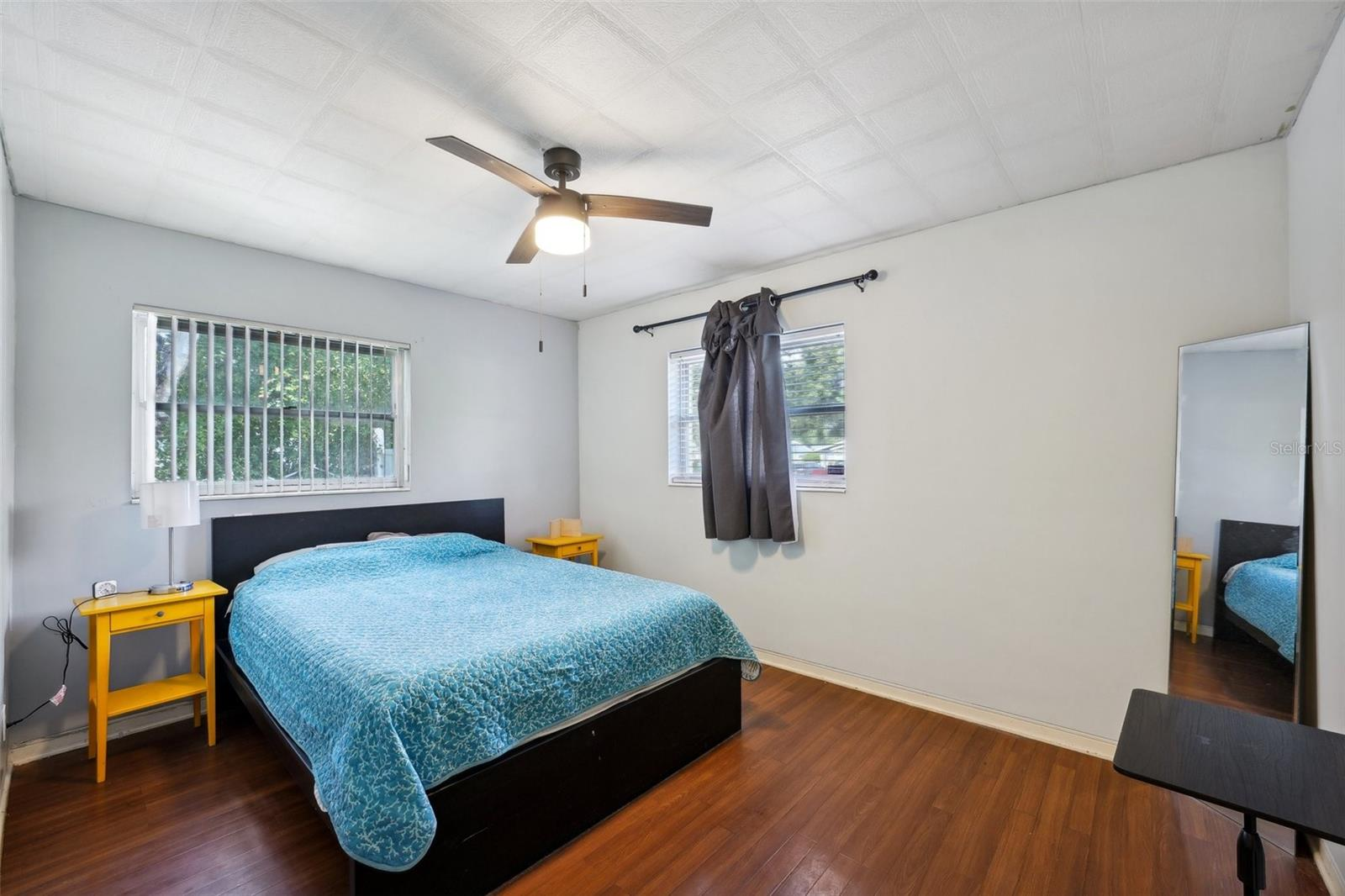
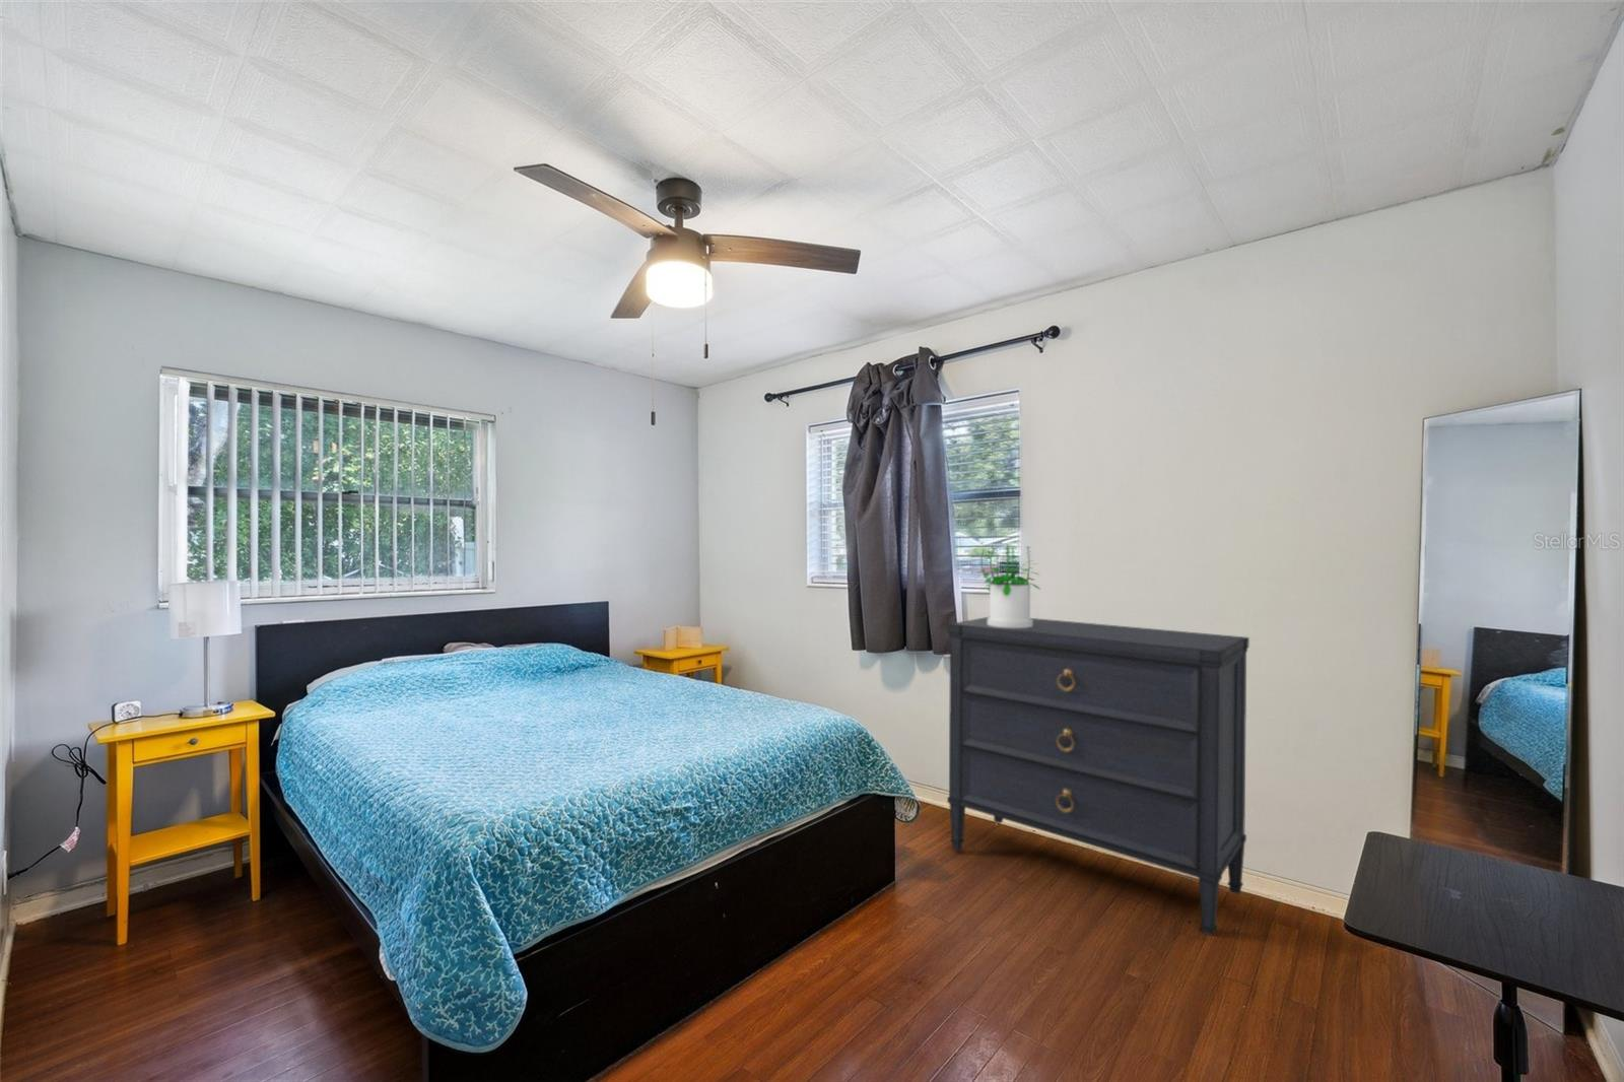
+ potted plant (1003, 583)
+ dresser (1087, 750)
